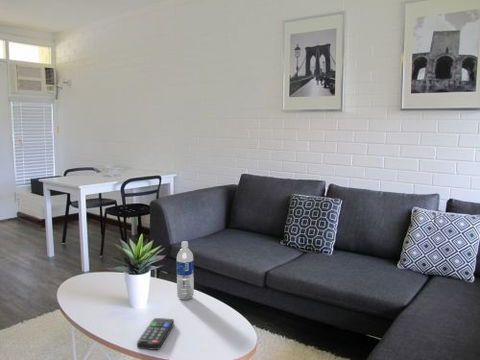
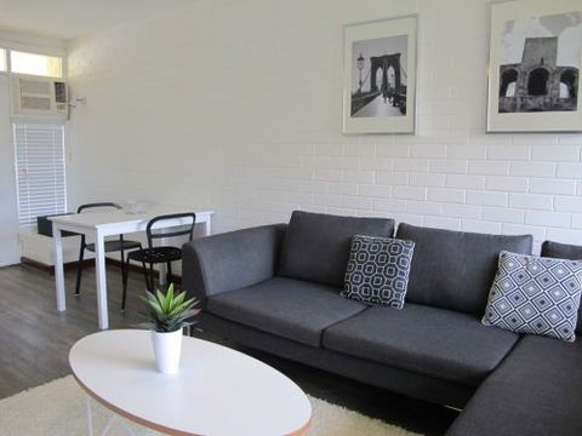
- water bottle (185, 270)
- remote control (156, 332)
